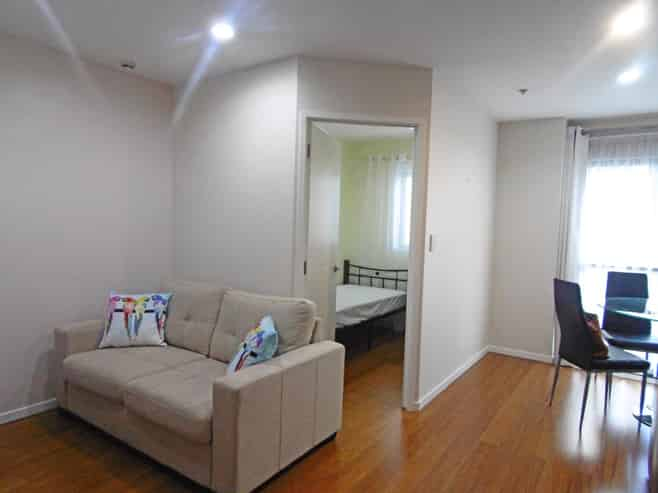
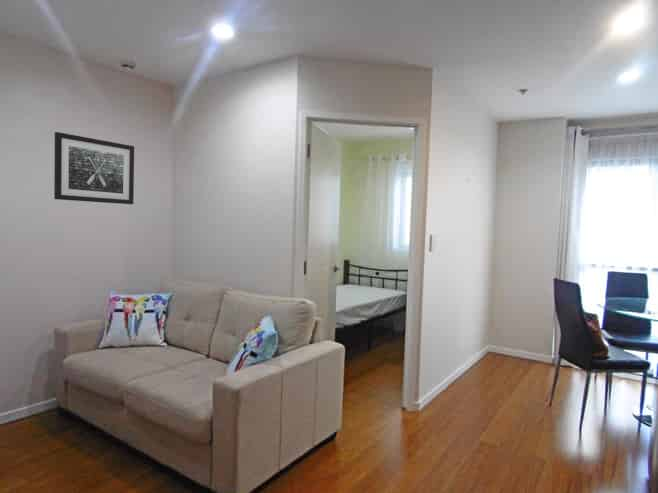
+ wall art (96, 171)
